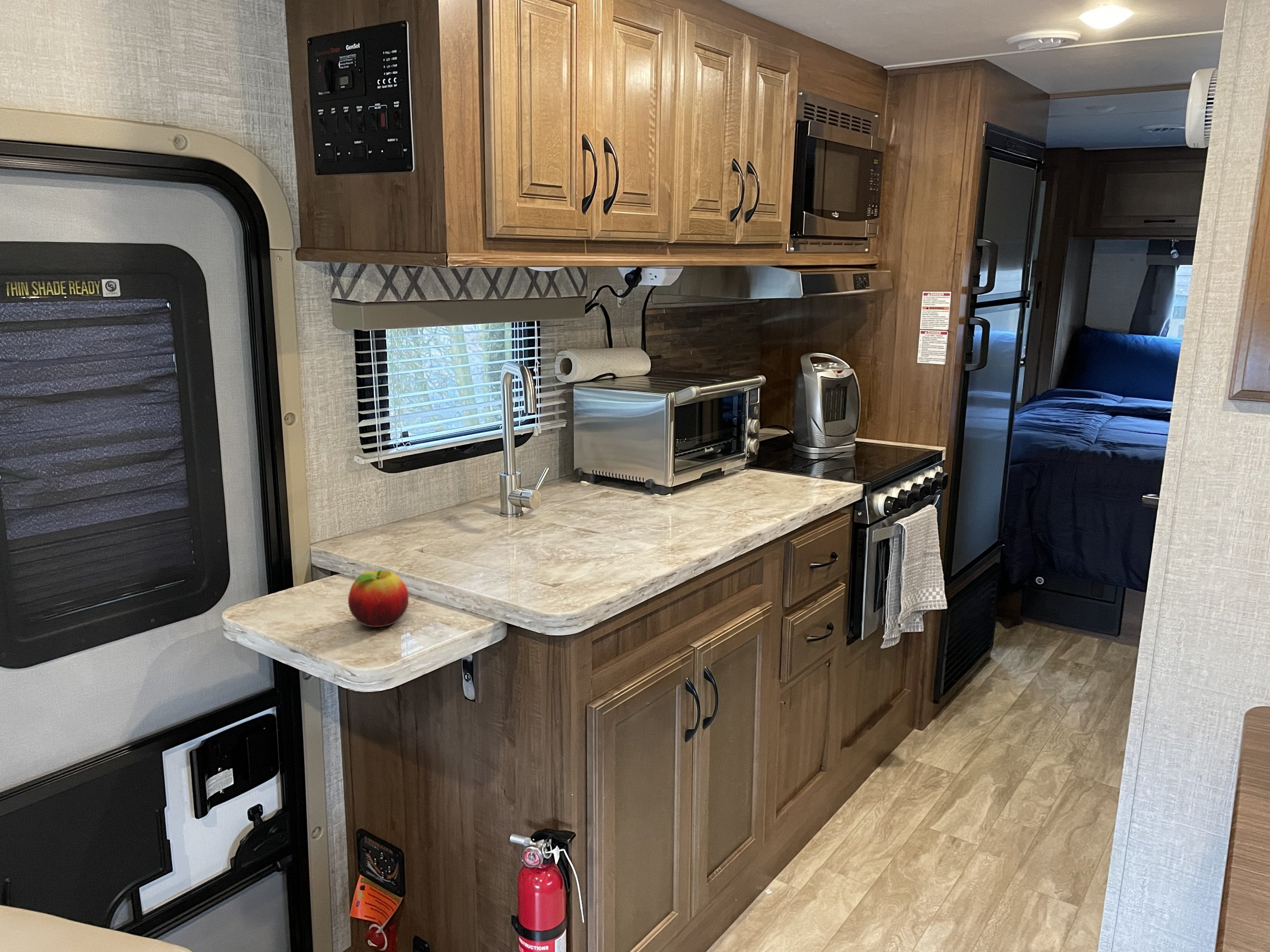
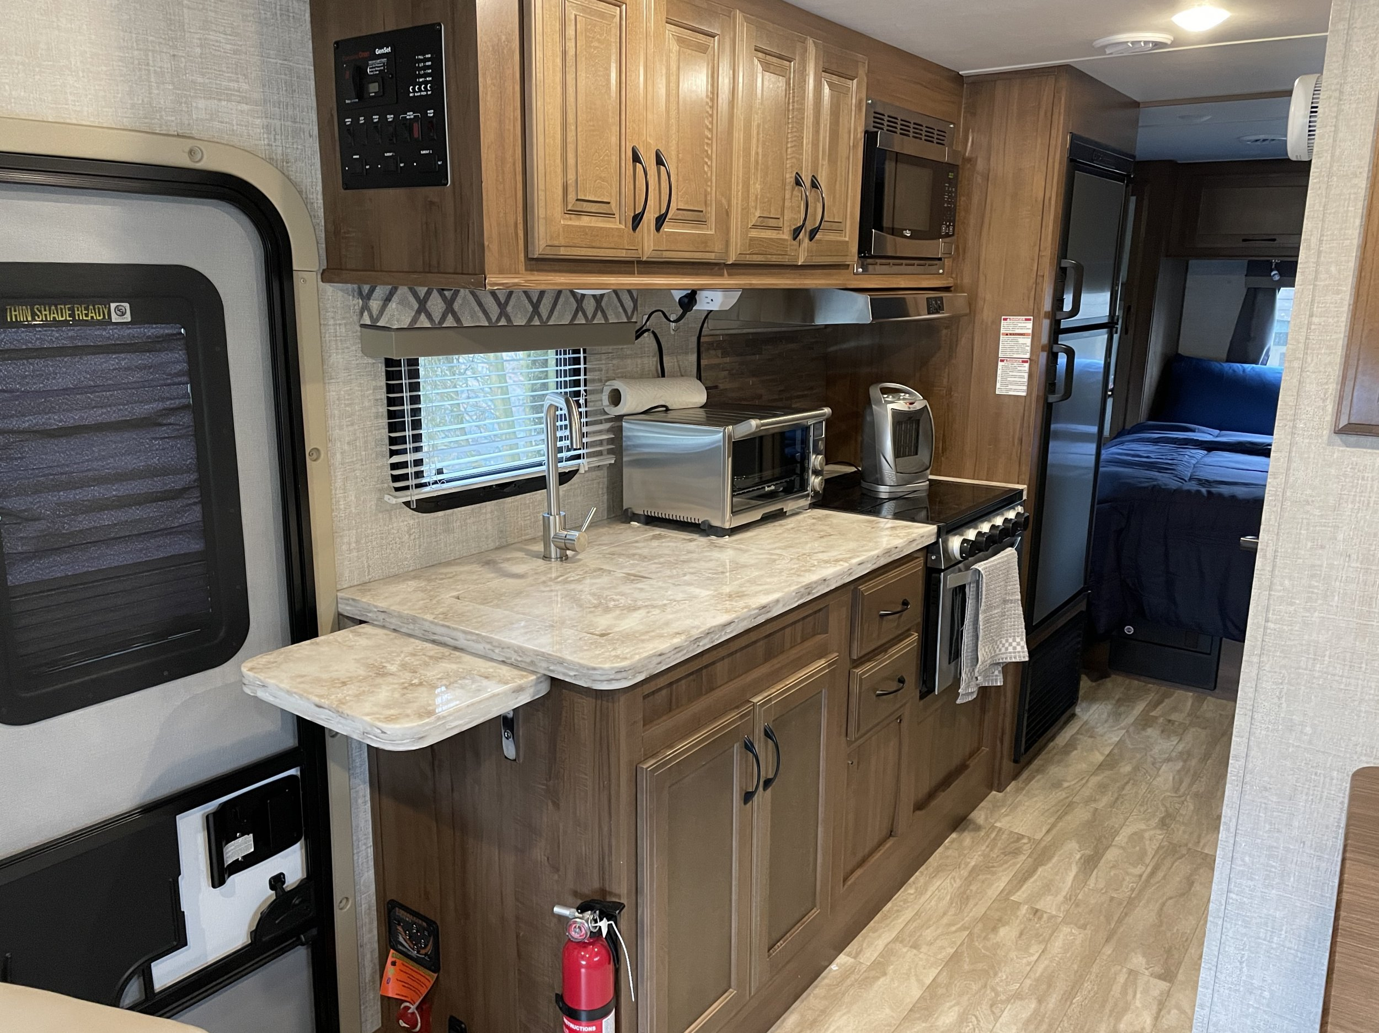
- fruit (378, 596)
